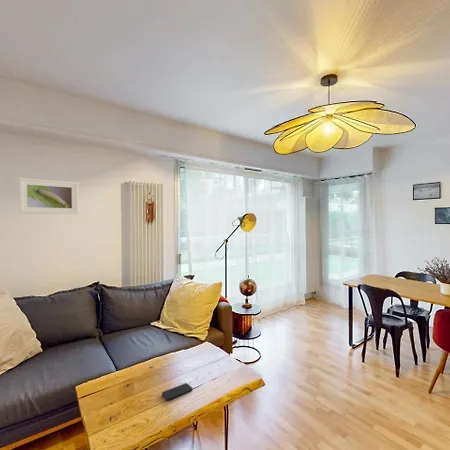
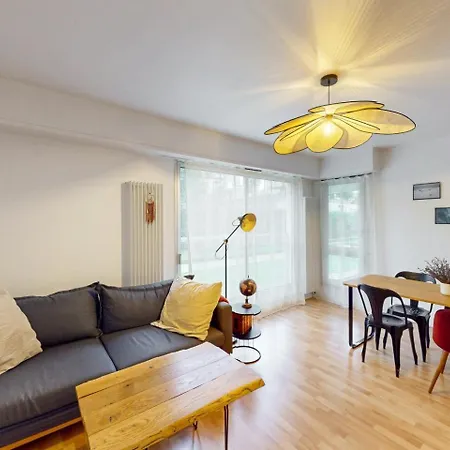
- smartphone (177, 391)
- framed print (50, 196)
